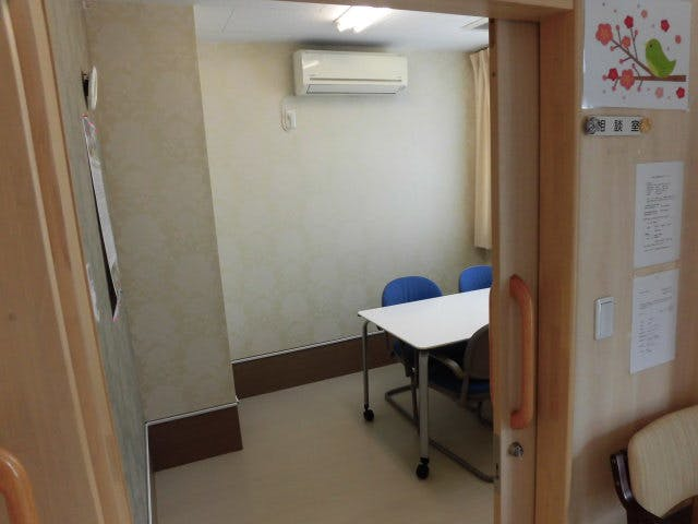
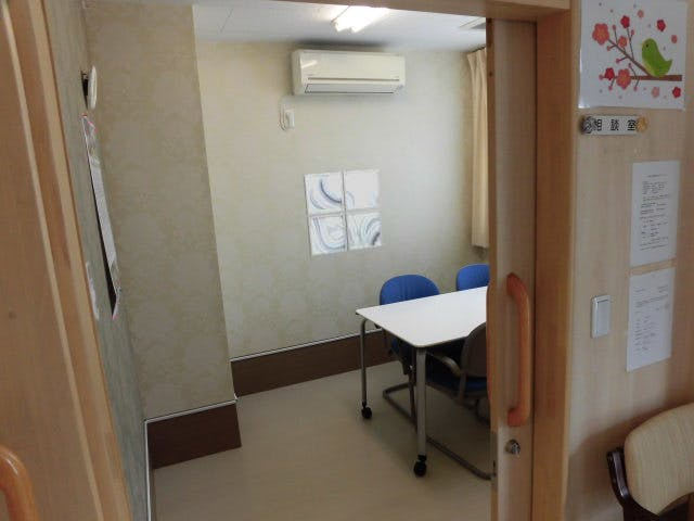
+ wall art (345, 213)
